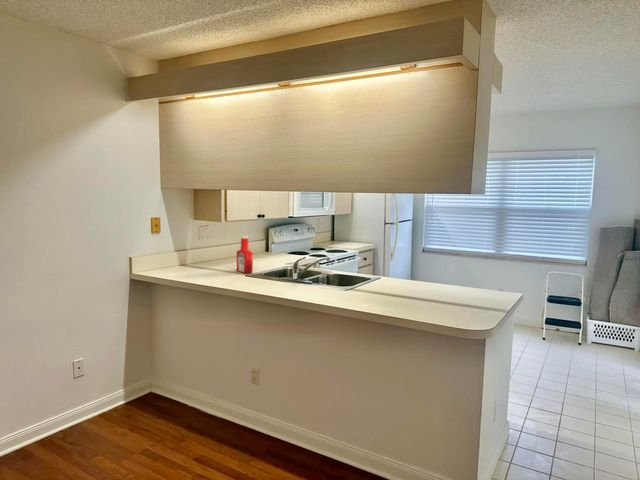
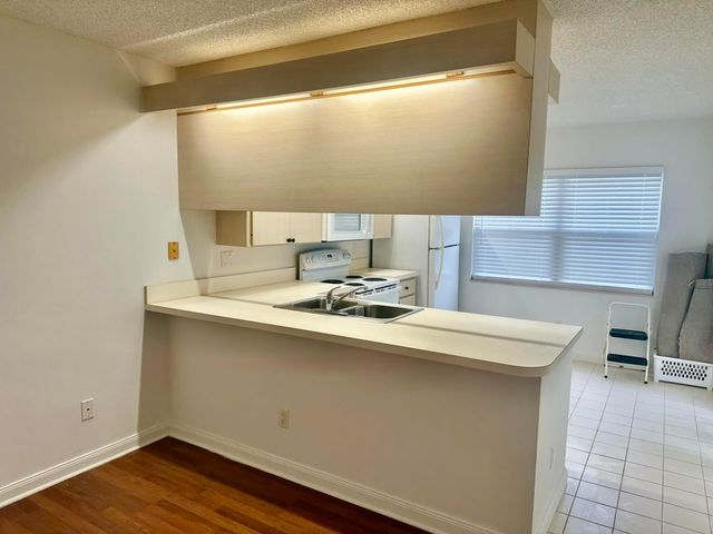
- soap bottle (244, 253)
